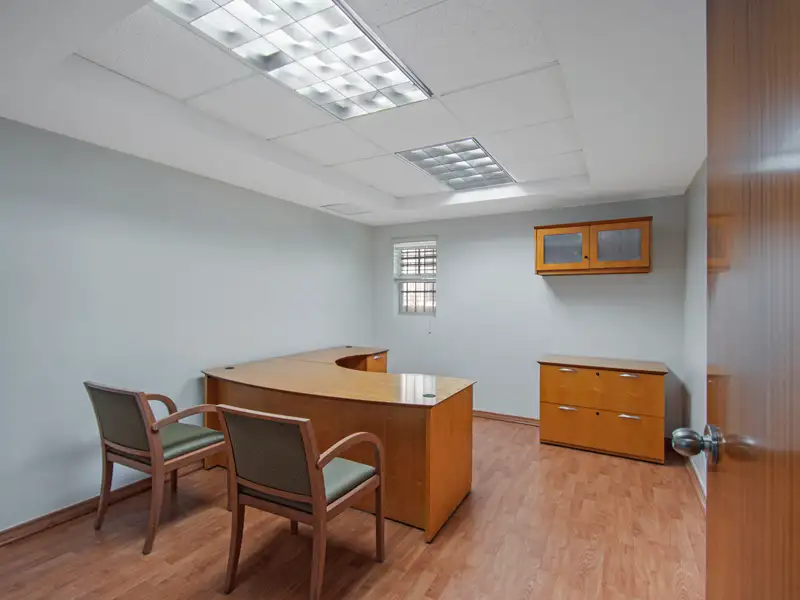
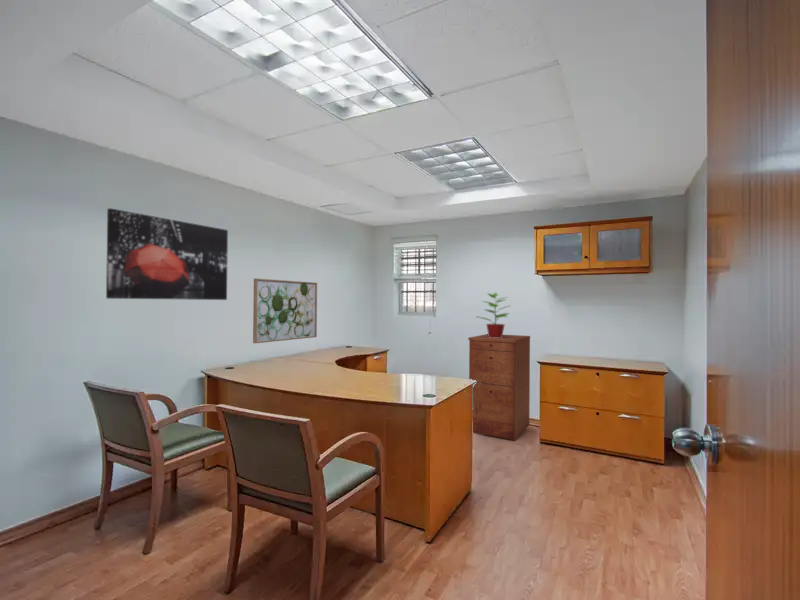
+ potted plant (495, 313)
+ filing cabinet (500, 382)
+ wall art (174, 259)
+ wall art (288, 310)
